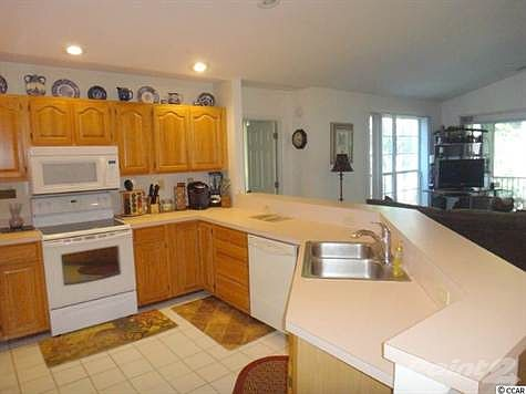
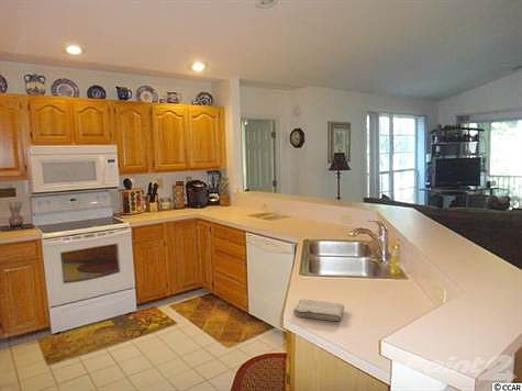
+ washcloth (319, 309)
